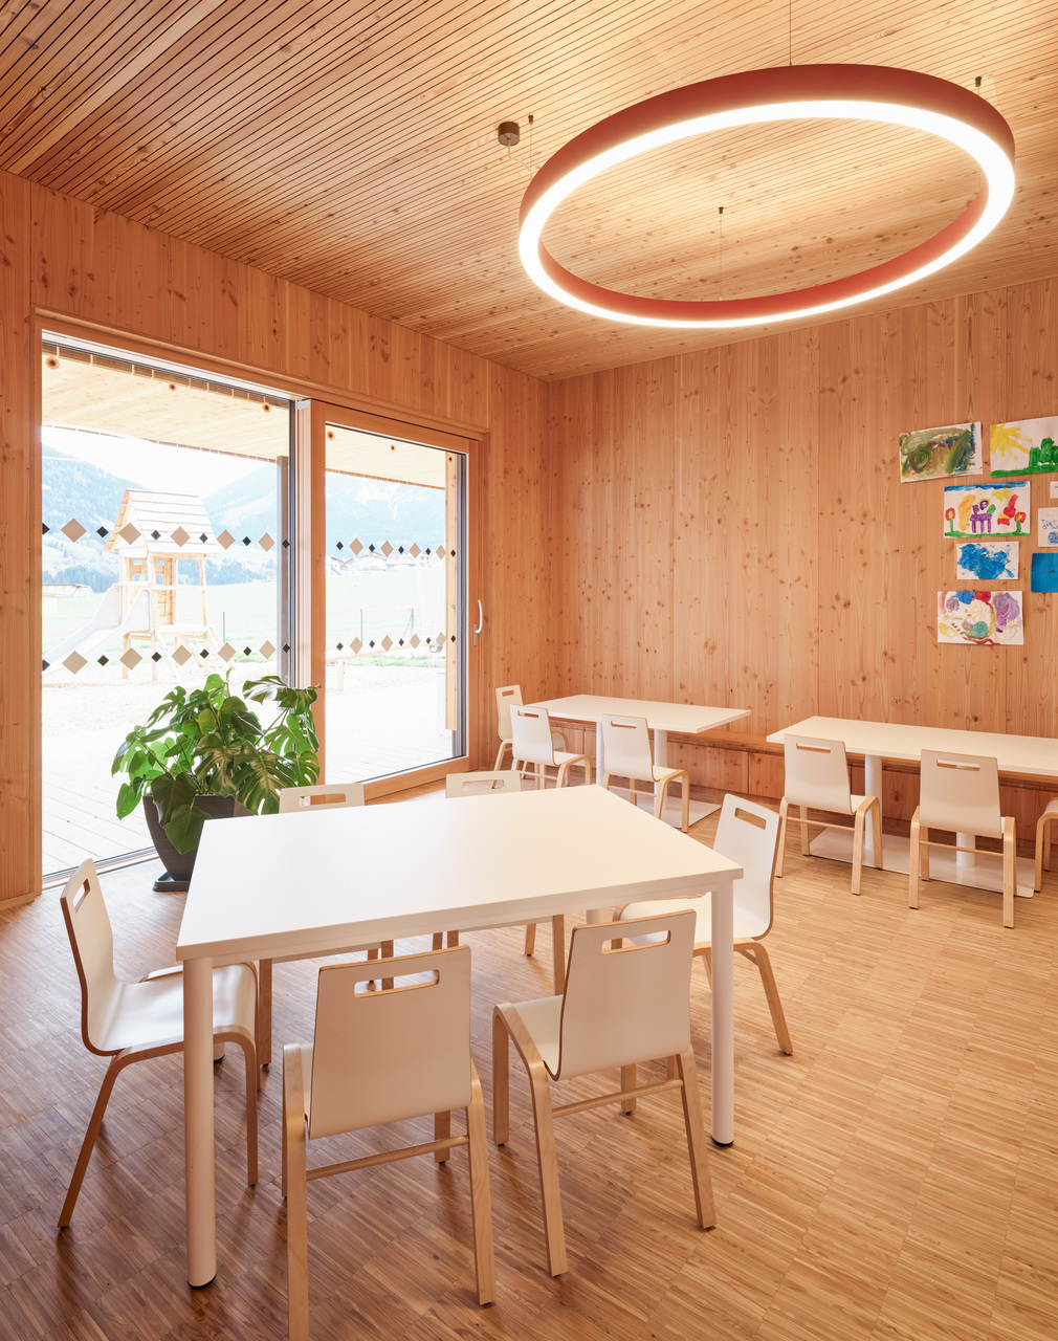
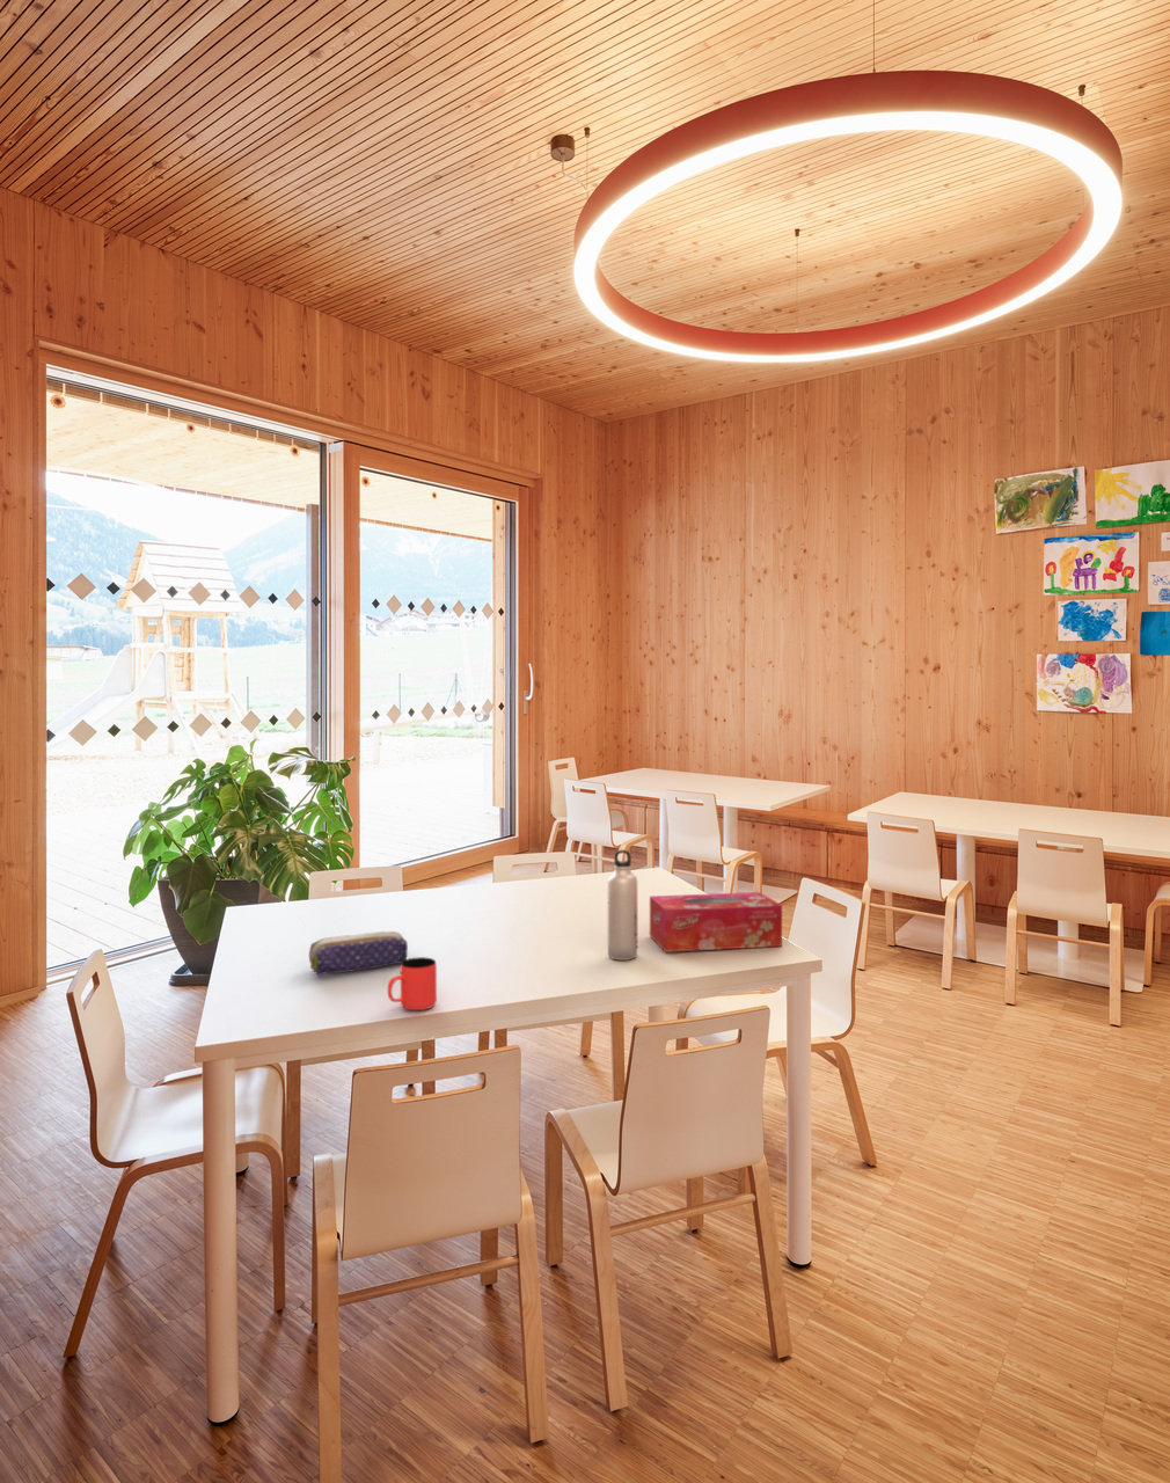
+ cup (412, 985)
+ water bottle (622, 903)
+ tissue box (714, 920)
+ pencil case (358, 951)
